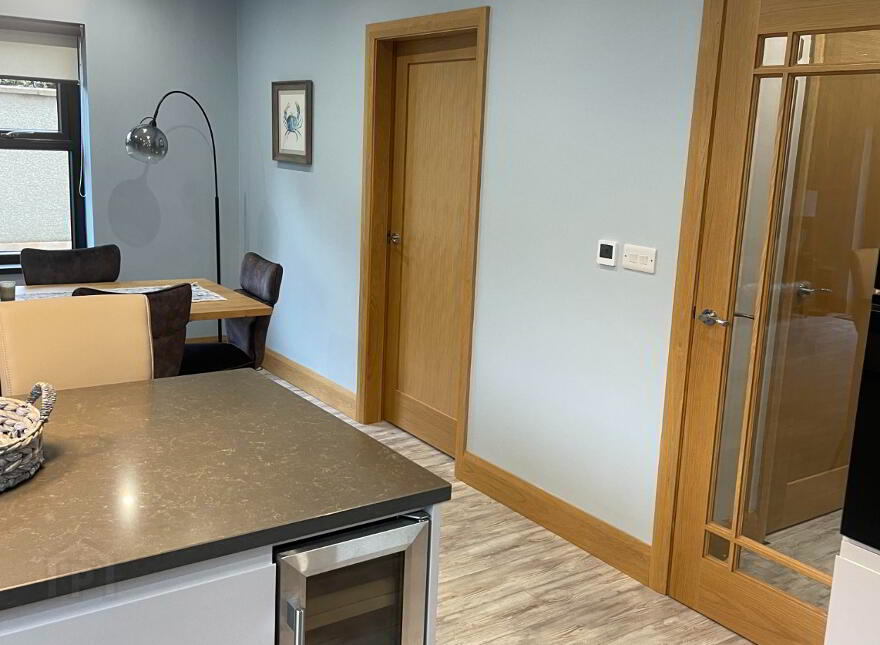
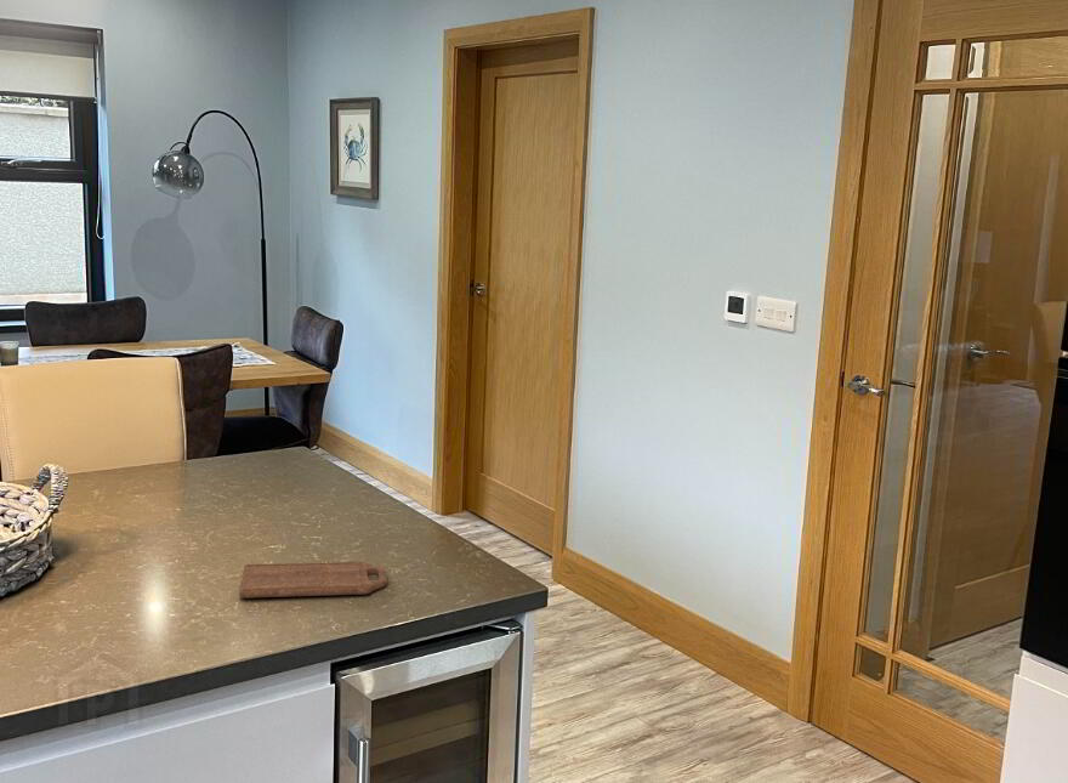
+ cutting board (314, 578)
